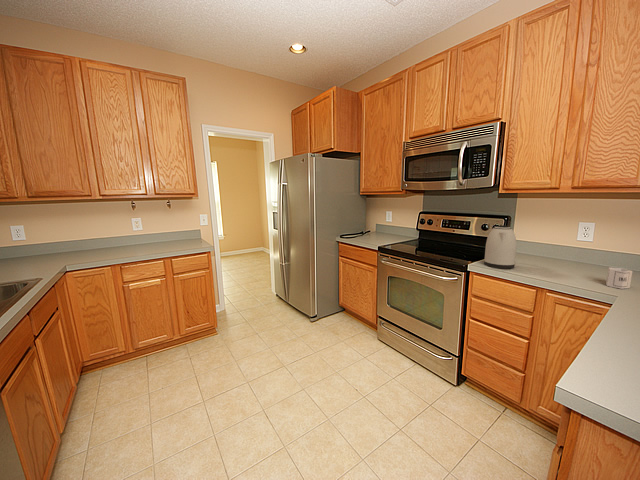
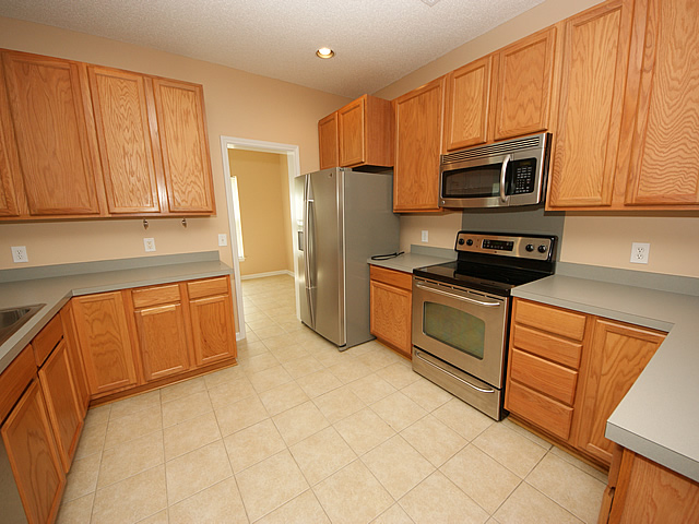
- cup (617, 277)
- kettle (500, 244)
